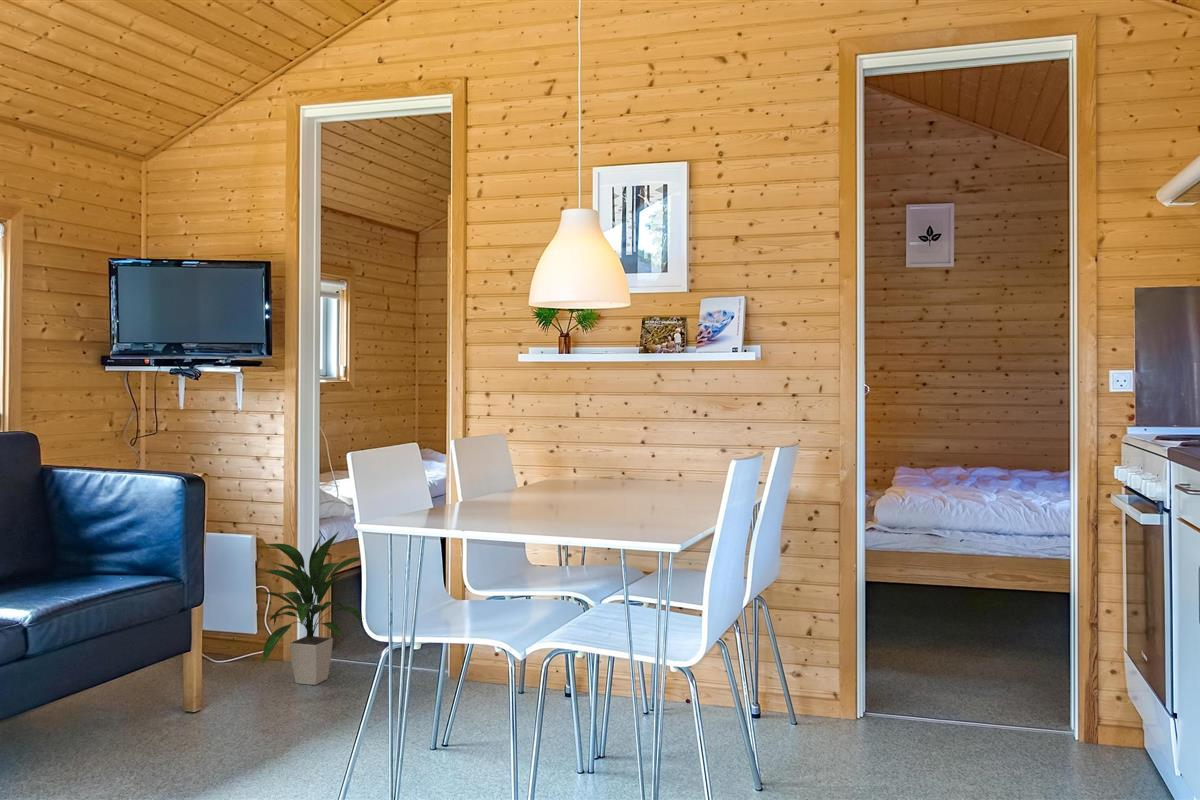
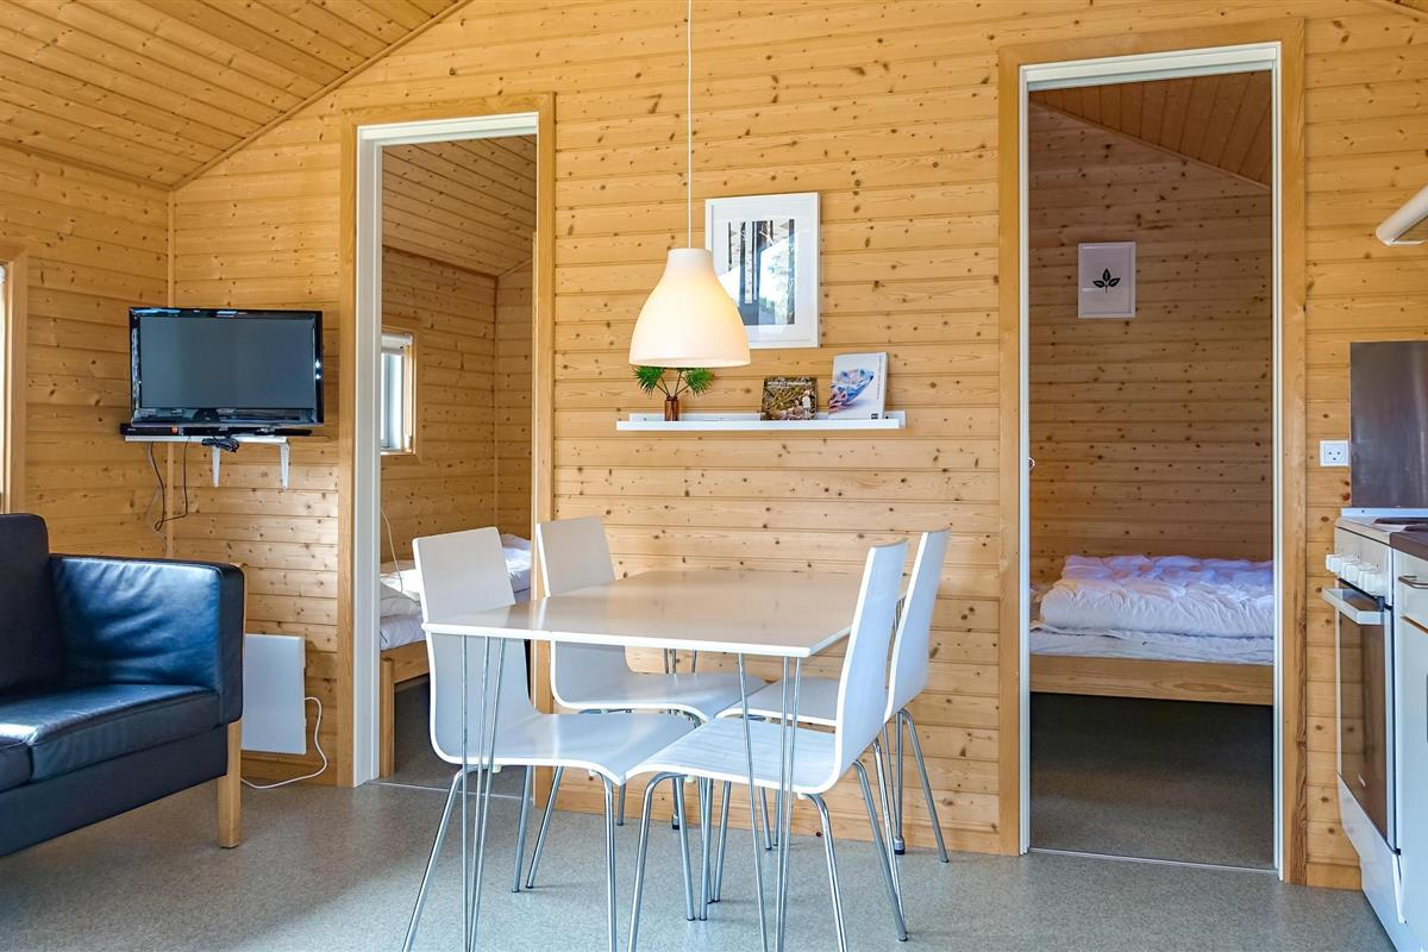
- indoor plant (305, 605)
